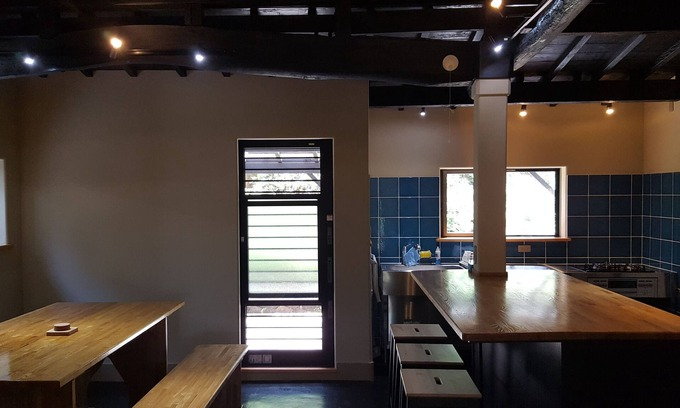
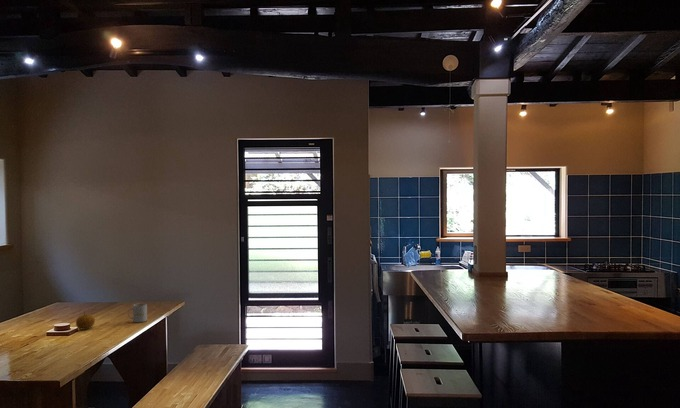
+ fruit (85, 320)
+ mug (137, 313)
